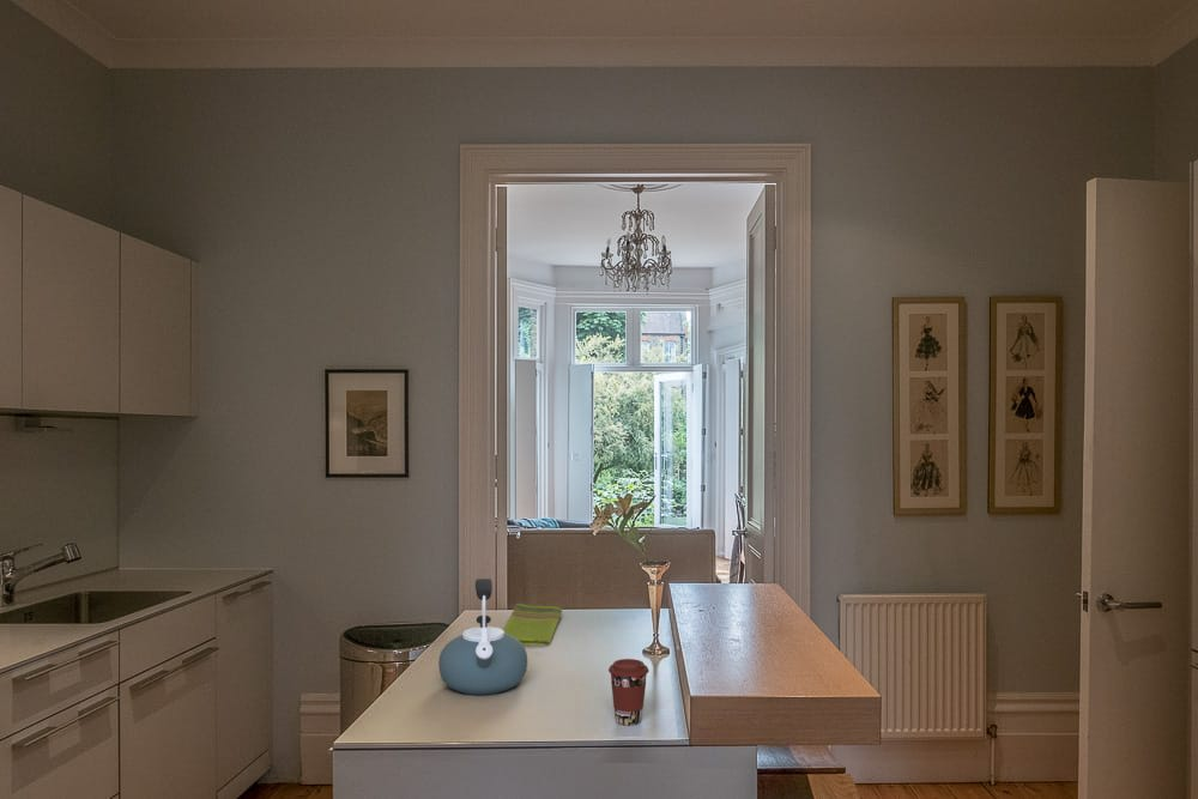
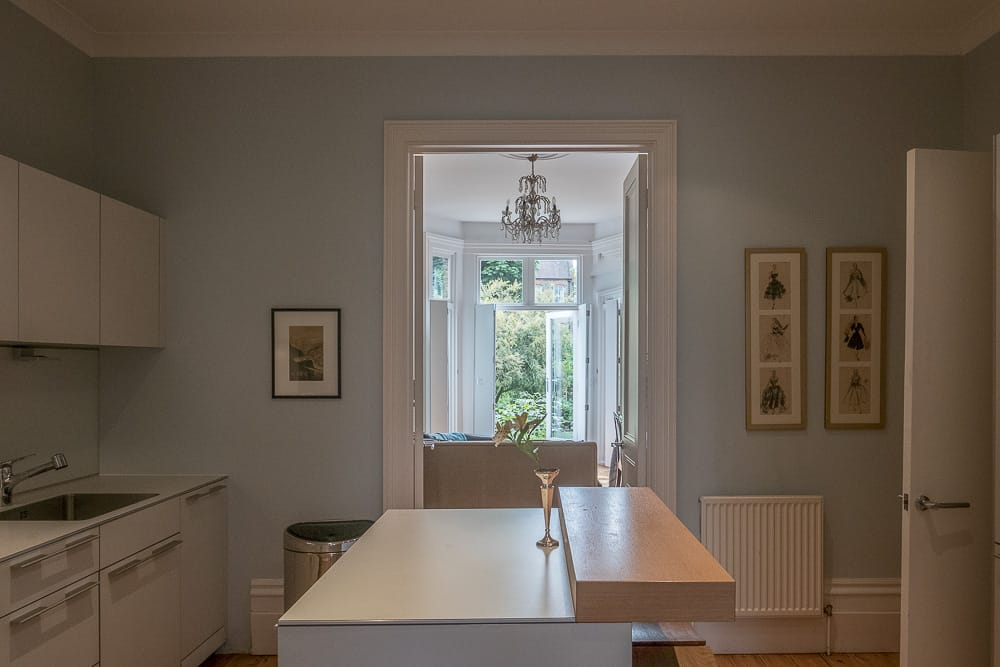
- dish towel (531, 623)
- kettle (483, 635)
- coffee cup (628, 691)
